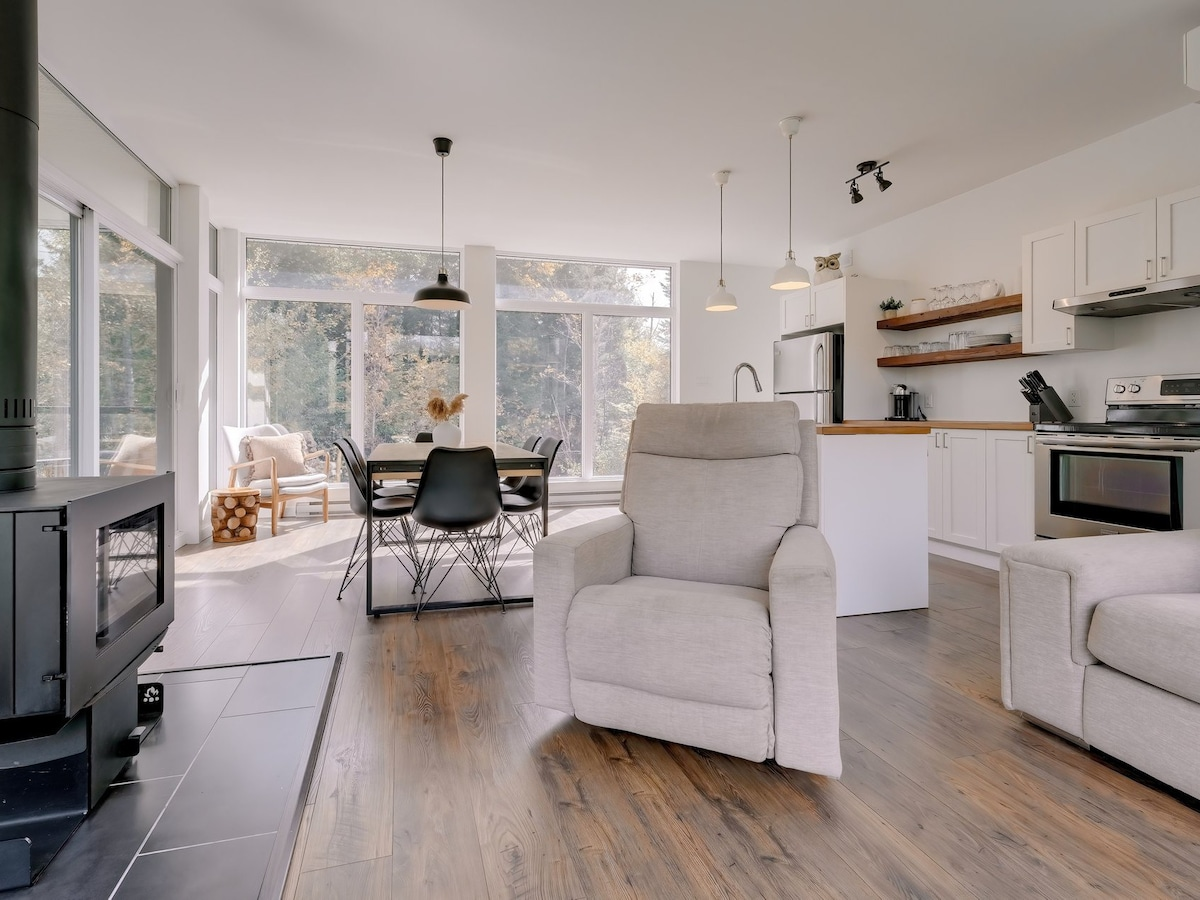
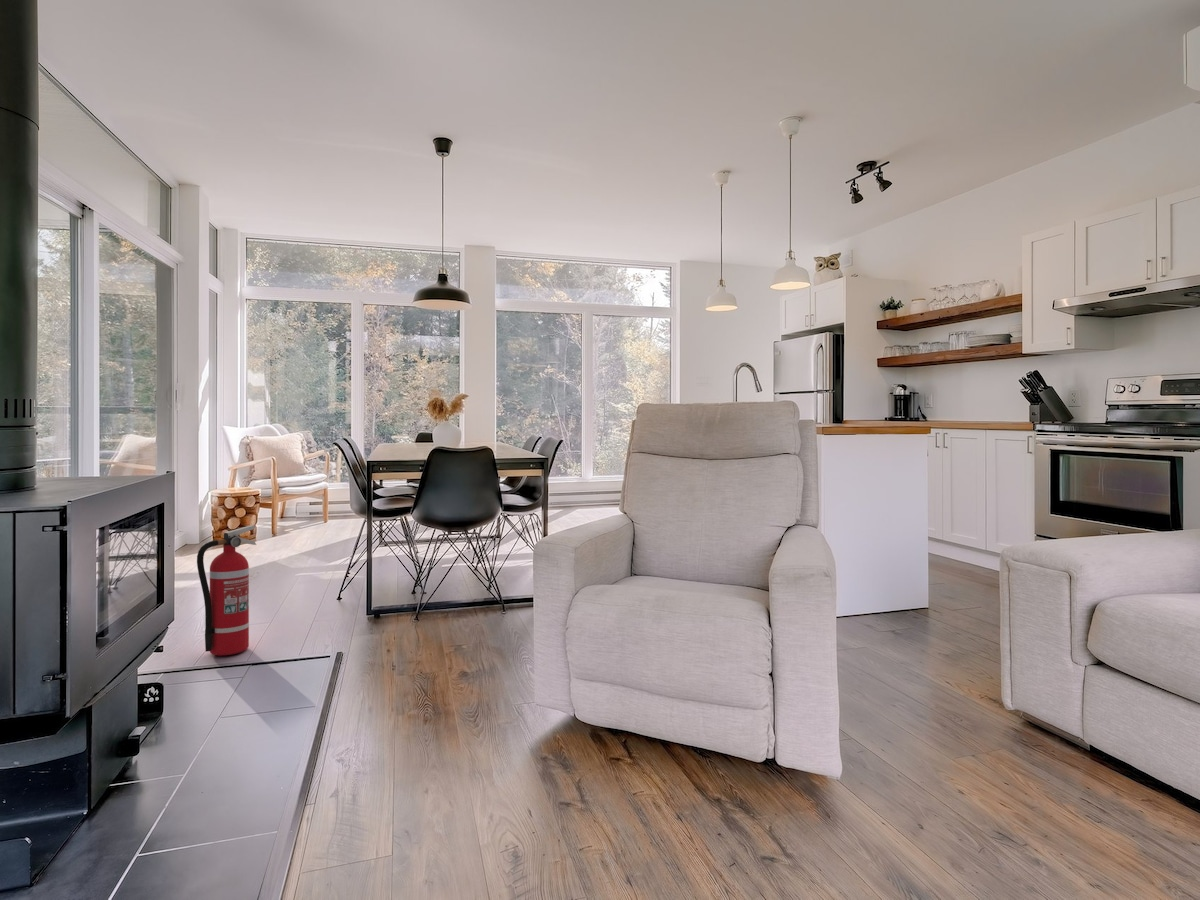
+ fire extinguisher (227, 590)
